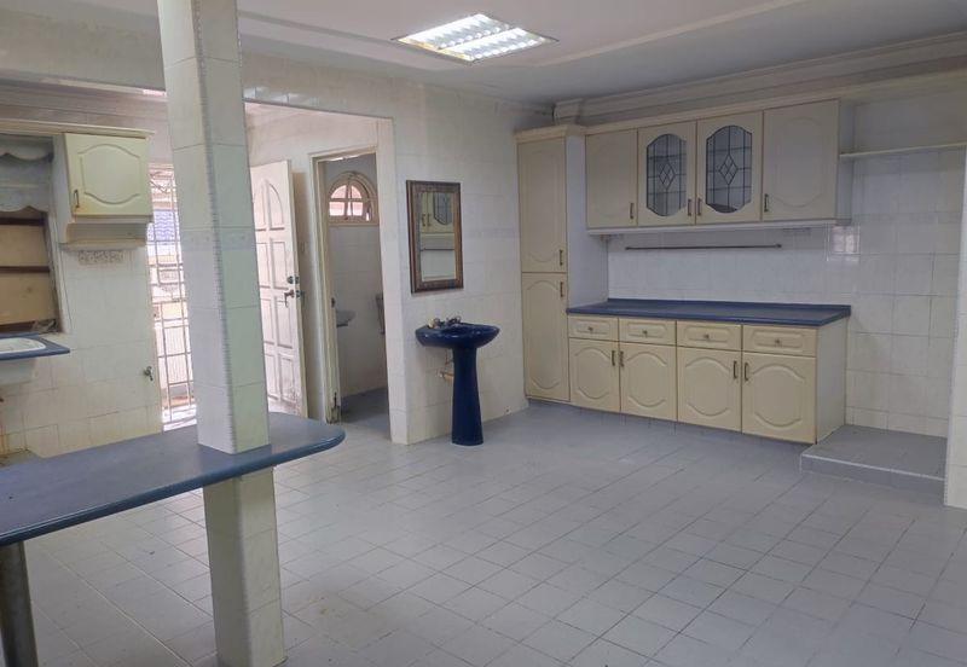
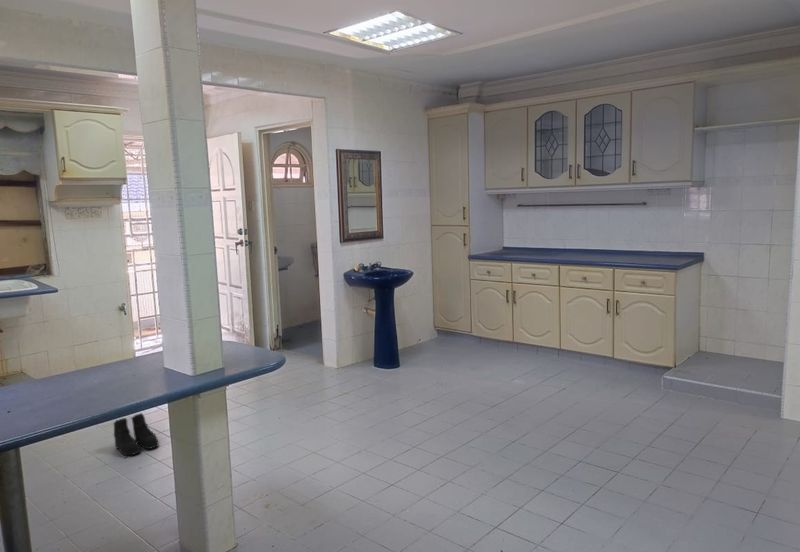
+ boots (135, 432)
